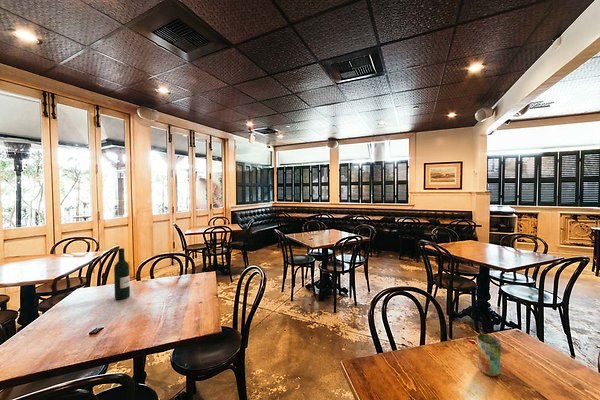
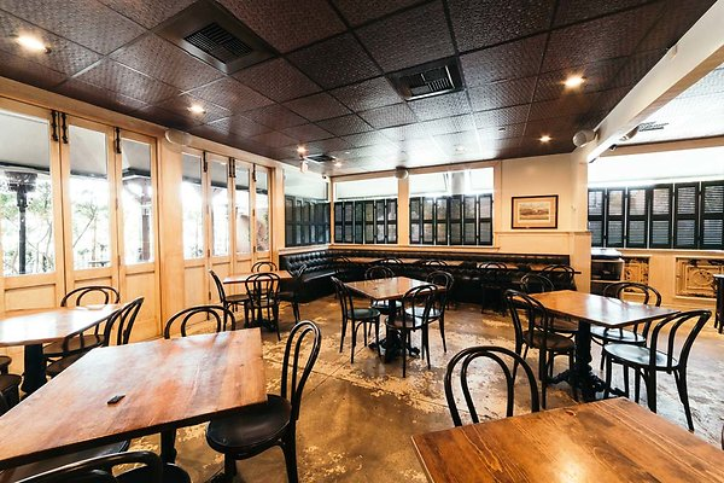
- cup (488, 355)
- wine bottle (121, 272)
